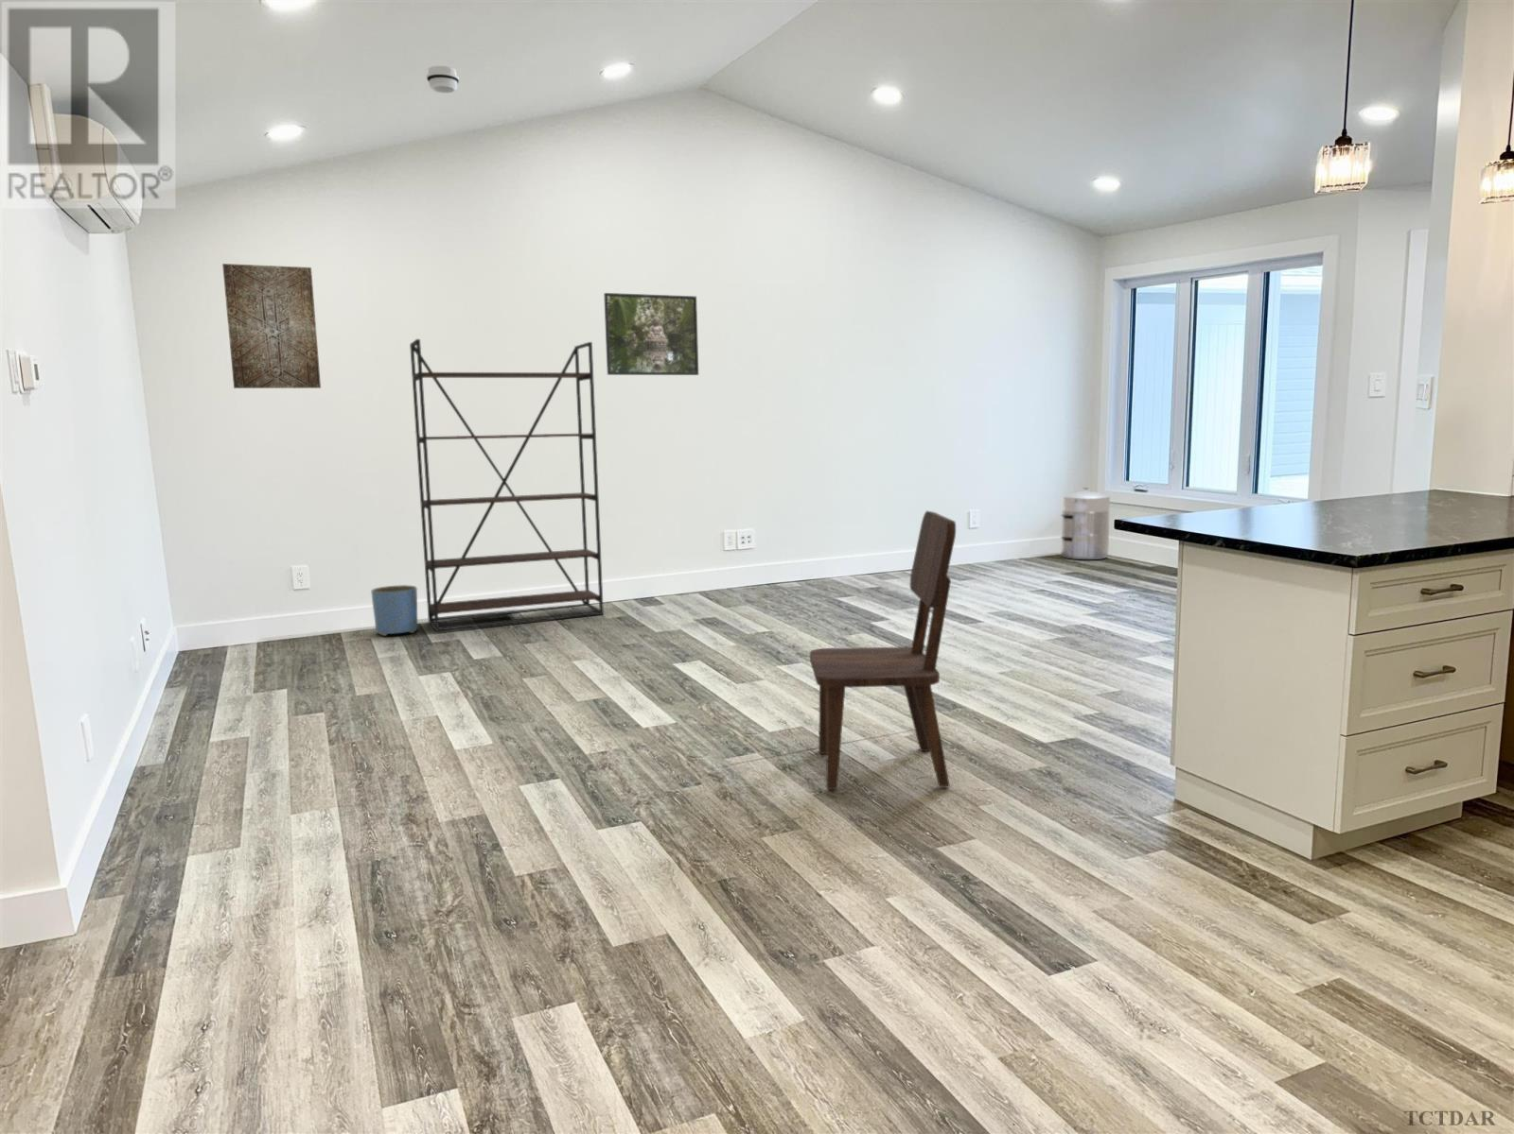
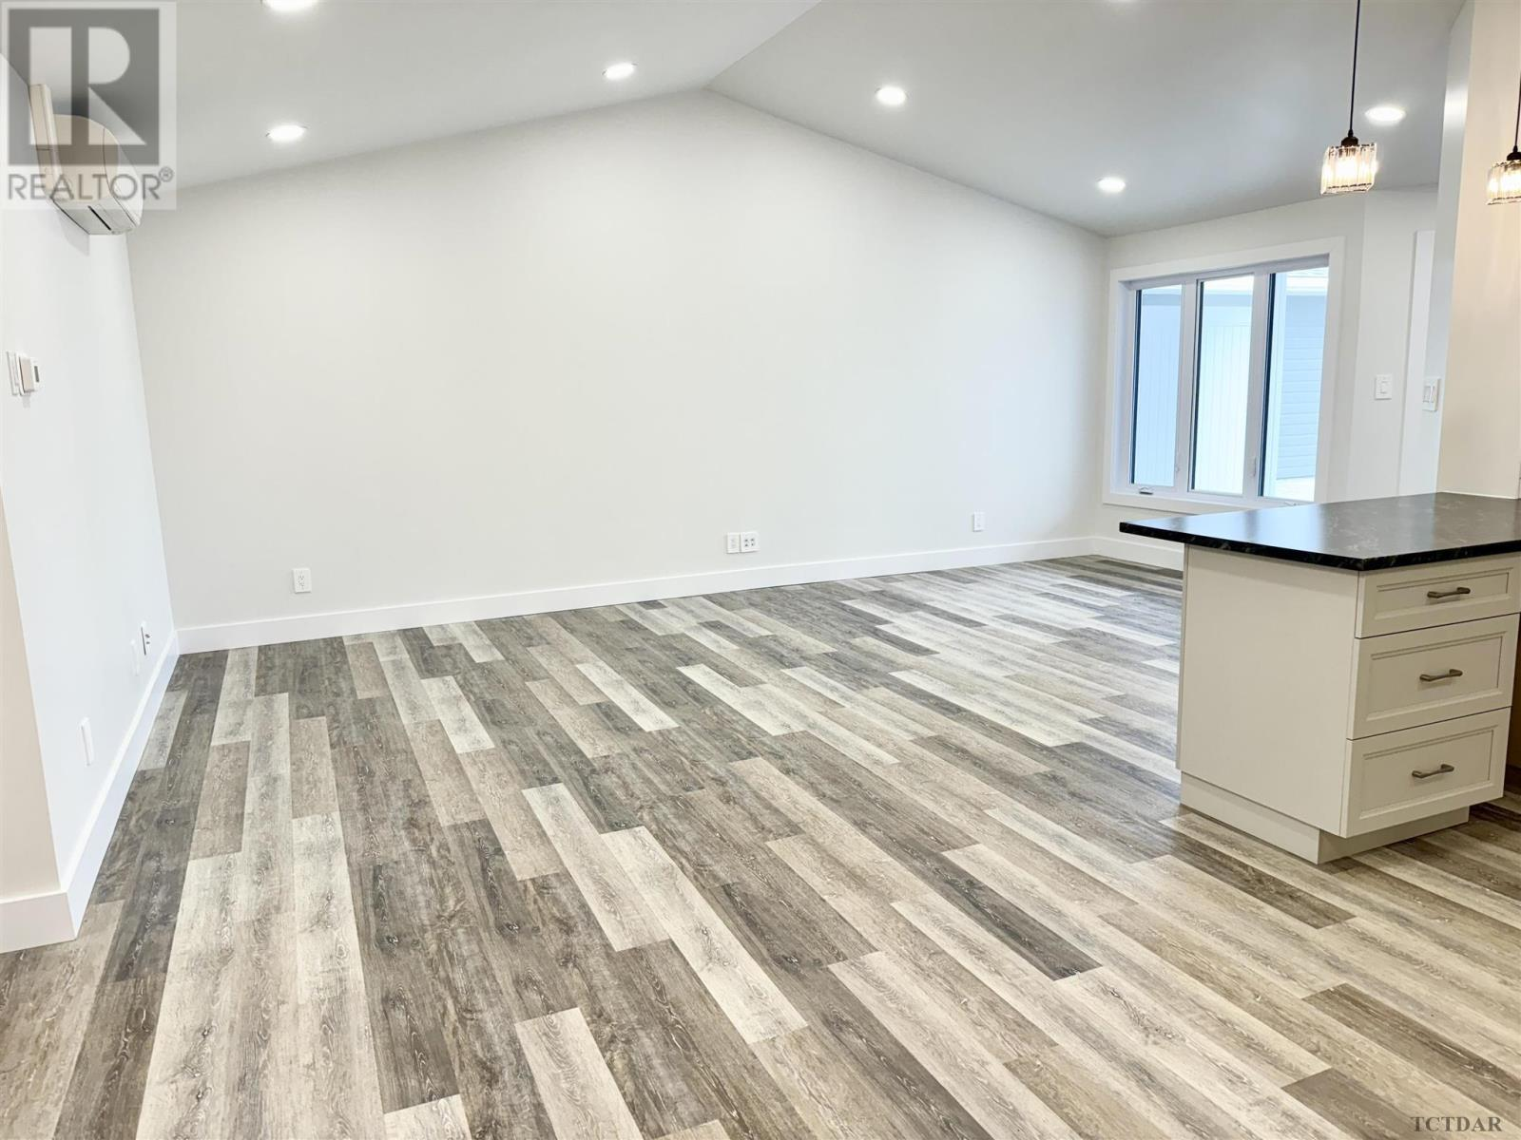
- wall art (273, 326)
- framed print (652, 335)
- dining chair (879, 647)
- bookshelf (507, 484)
- planter (396, 610)
- smoke detector (442, 80)
- waste bin (1085, 522)
